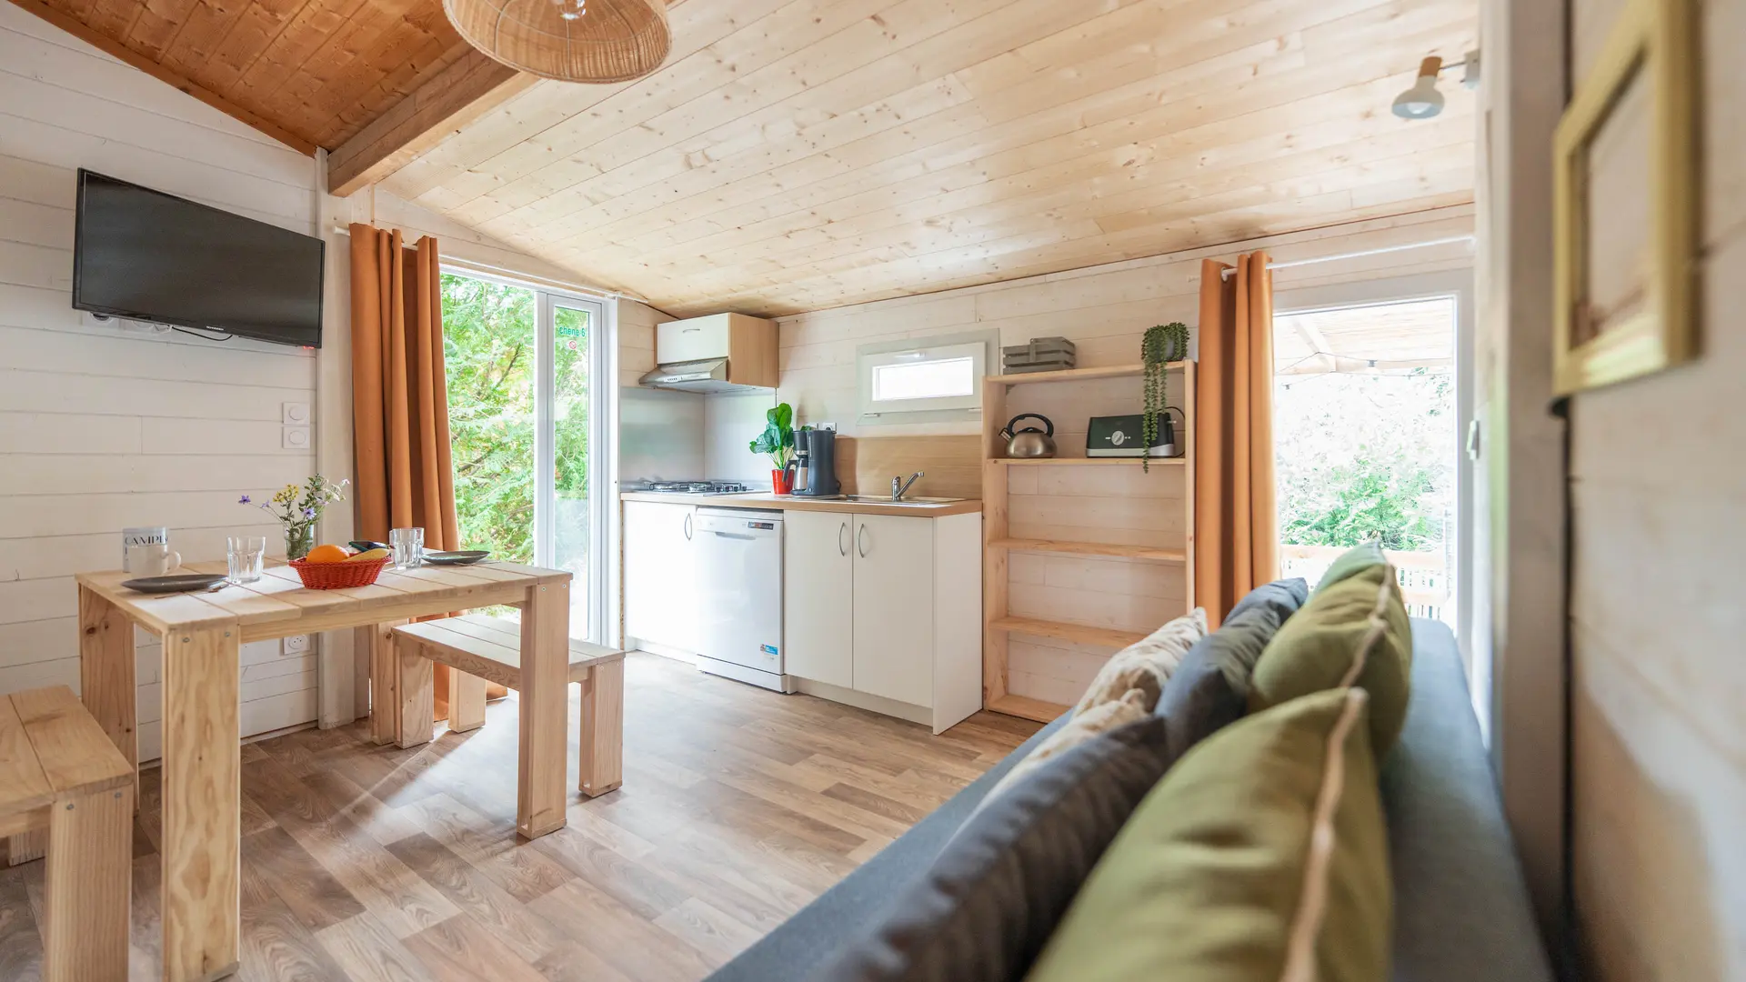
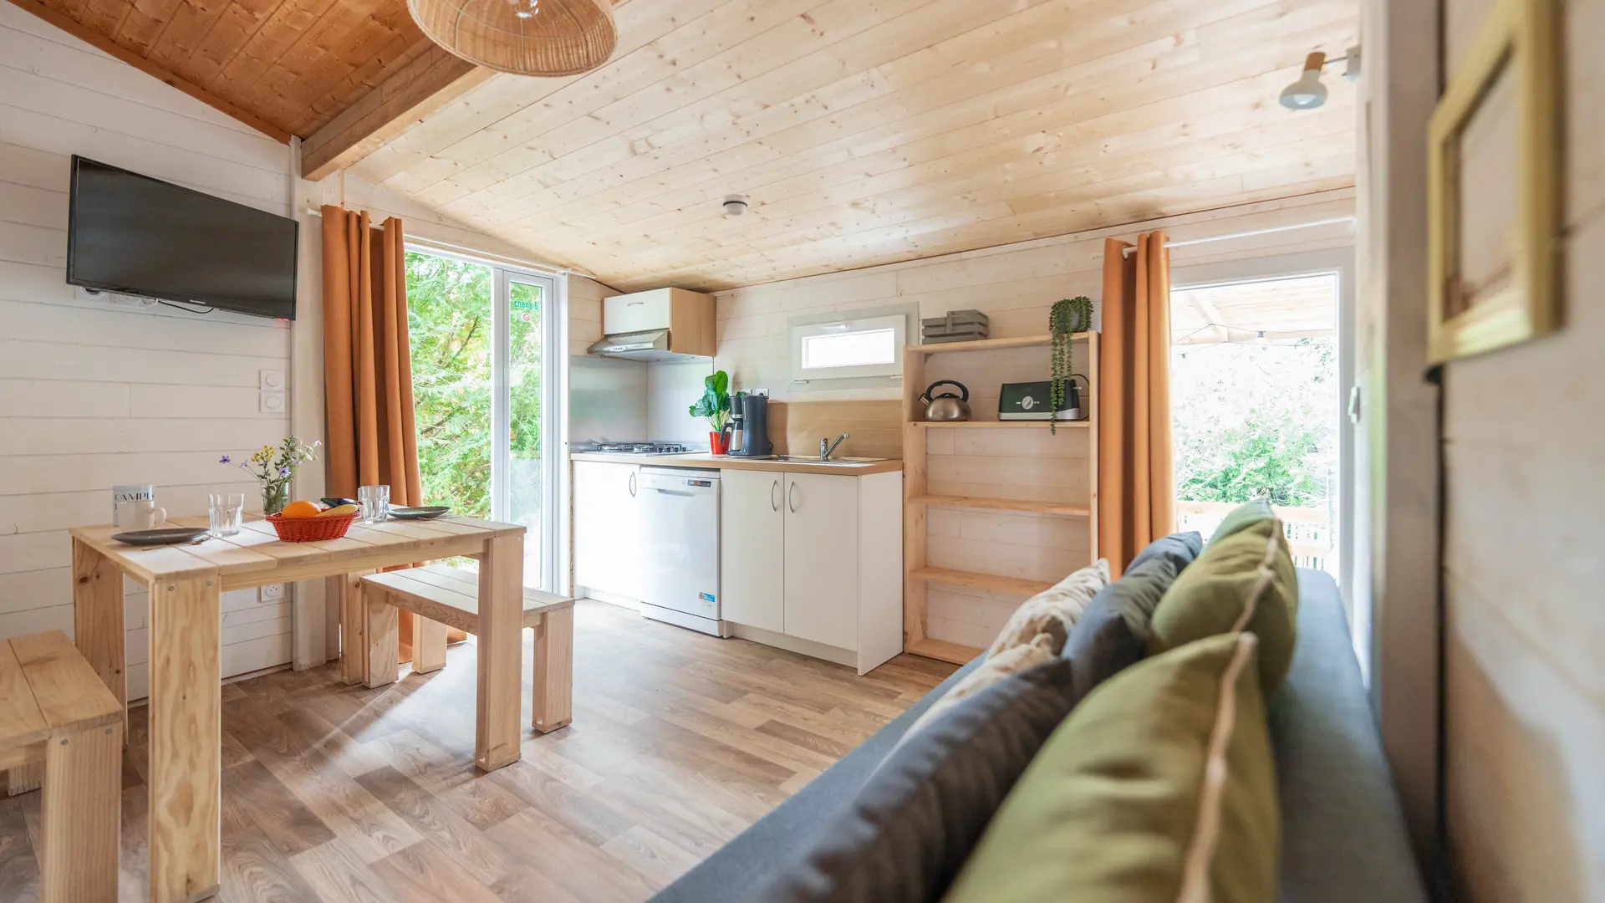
+ smoke detector (735, 205)
